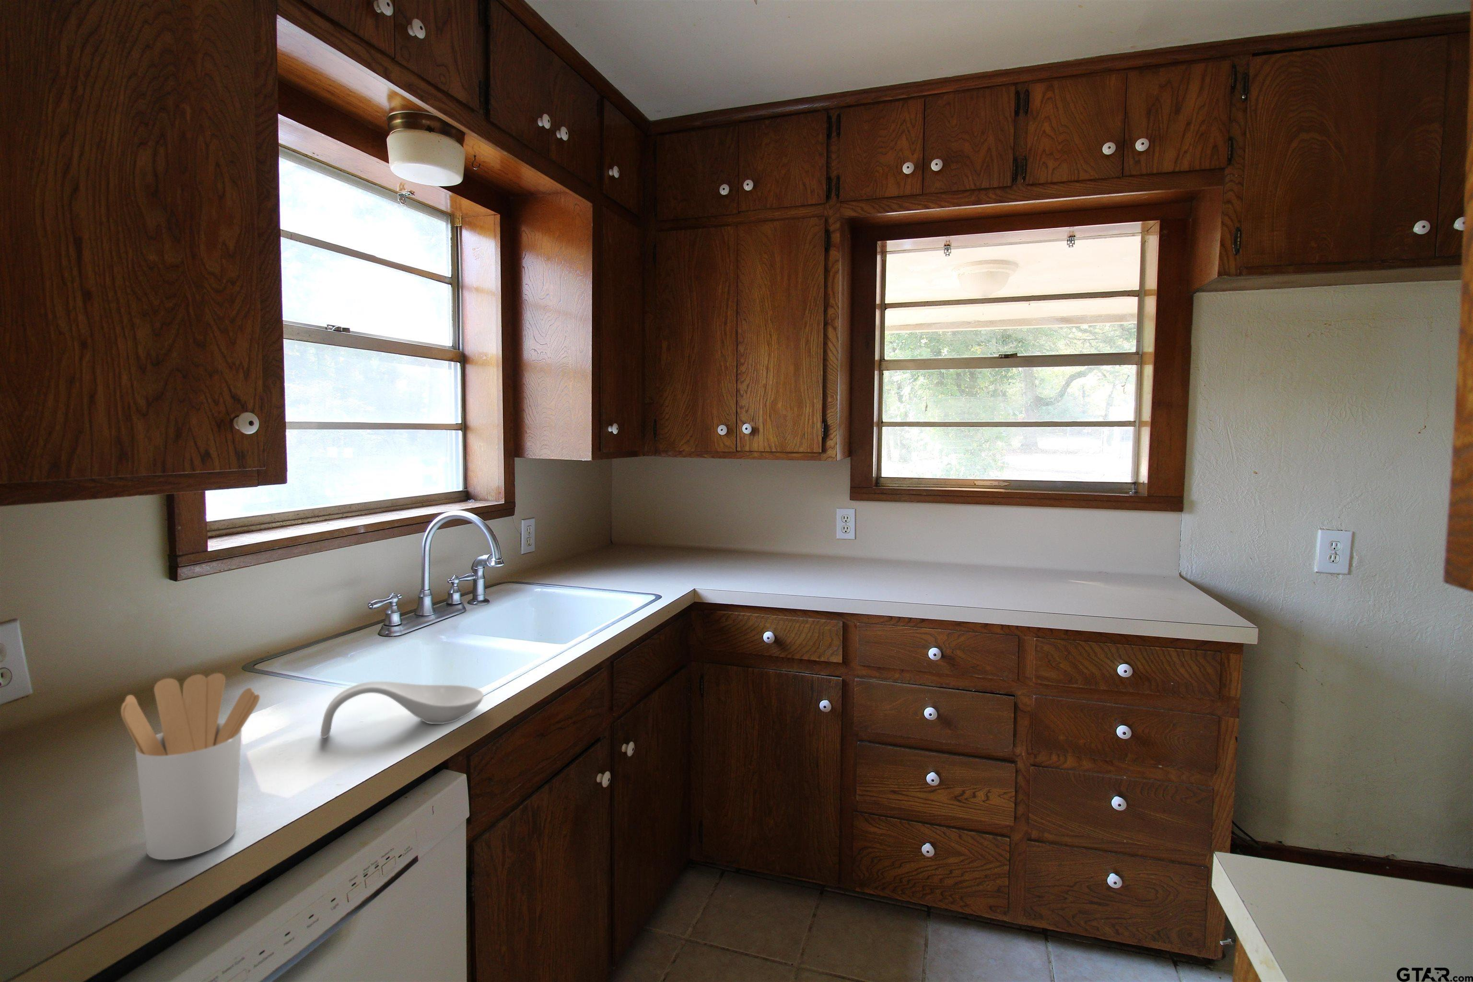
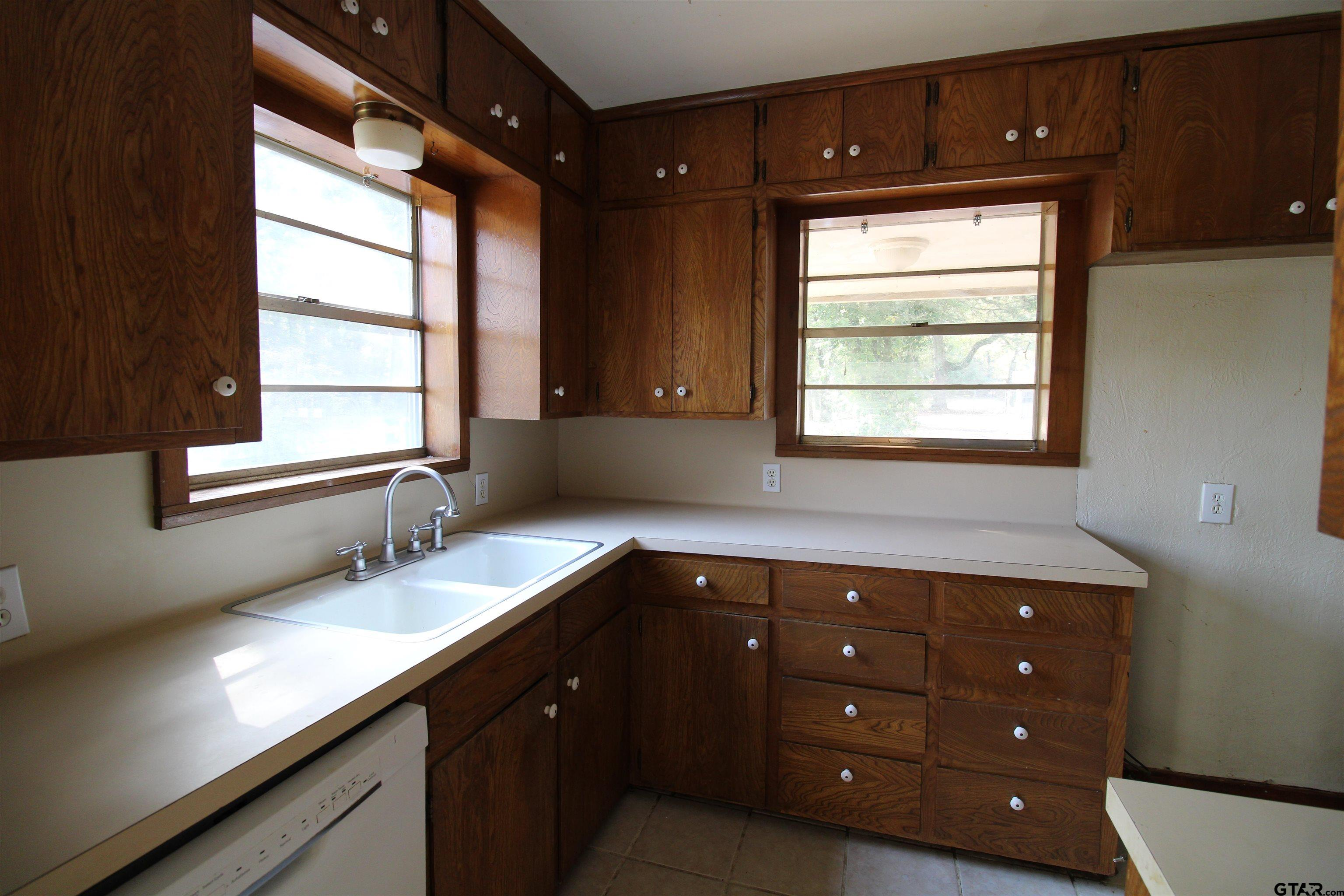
- spoon rest (407, 701)
- utensil holder (191, 756)
